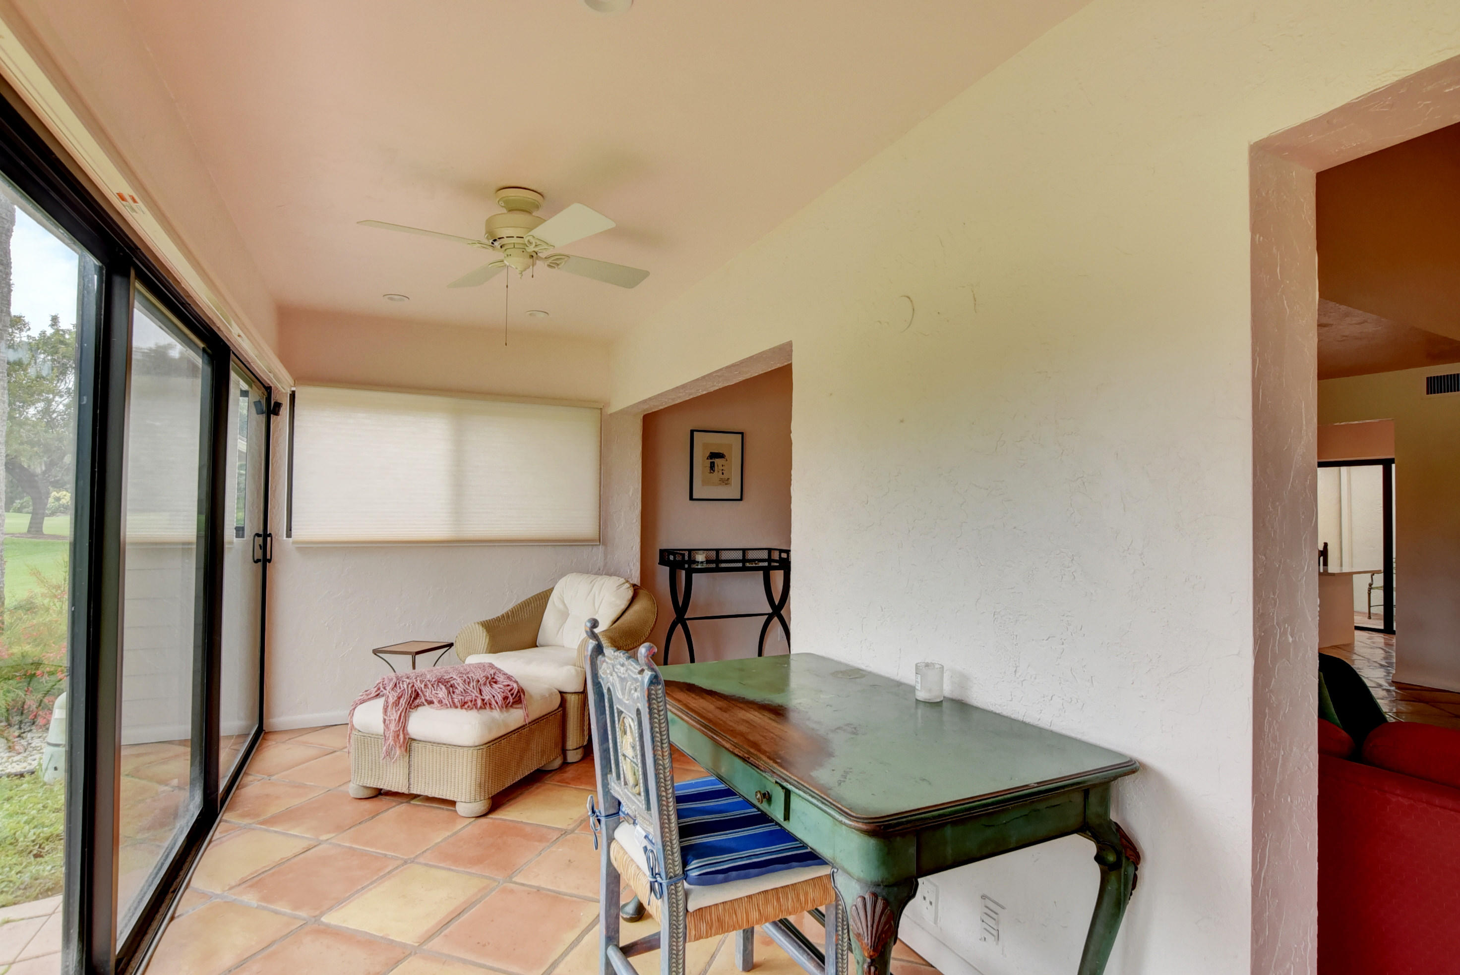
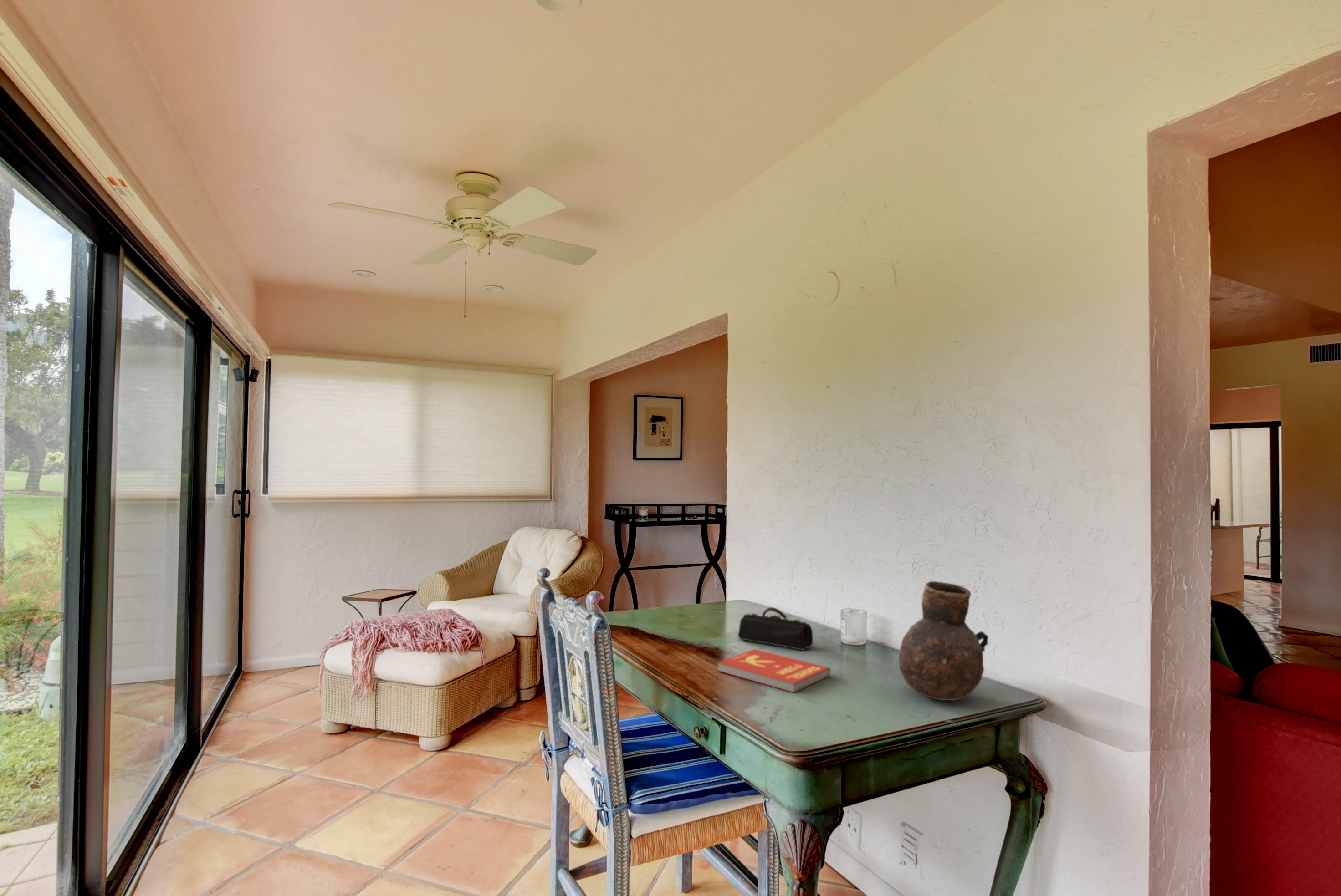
+ book (773, 668)
+ vase (940, 639)
+ pencil case (775, 625)
